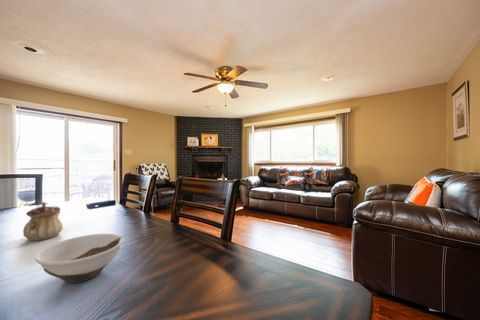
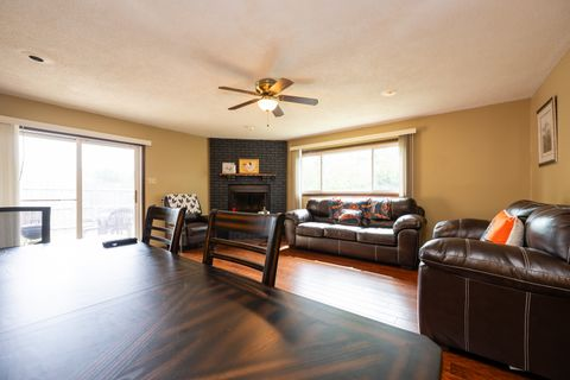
- bowl (83, 260)
- teapot (42, 219)
